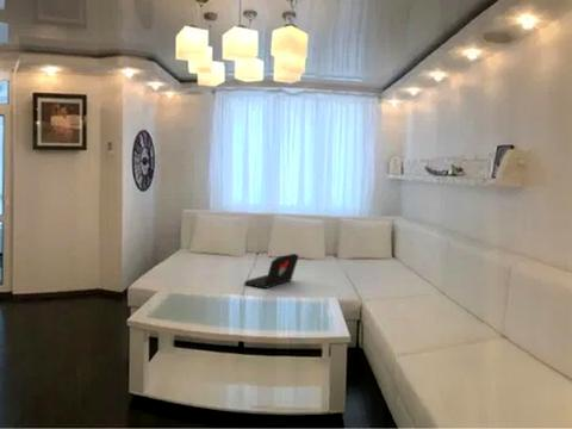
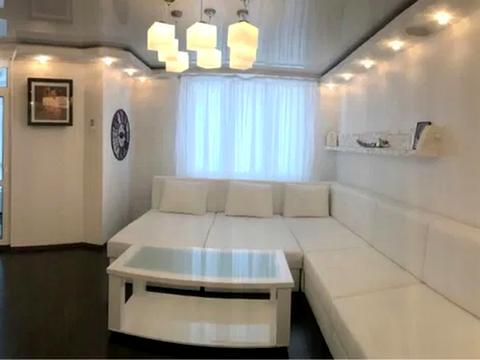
- laptop (271, 268)
